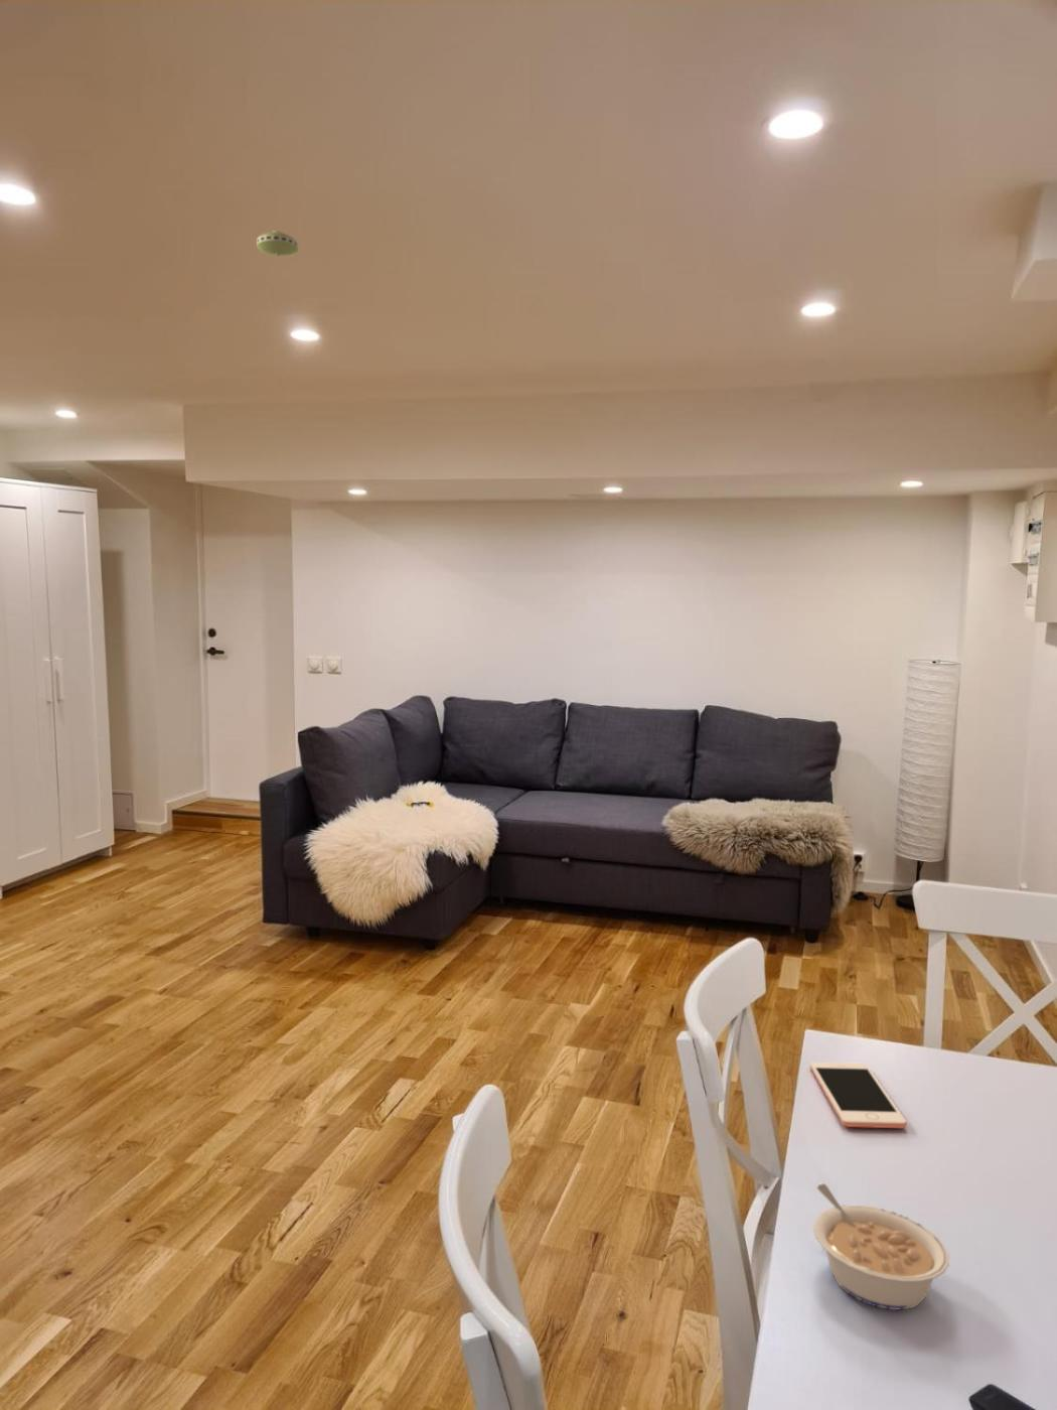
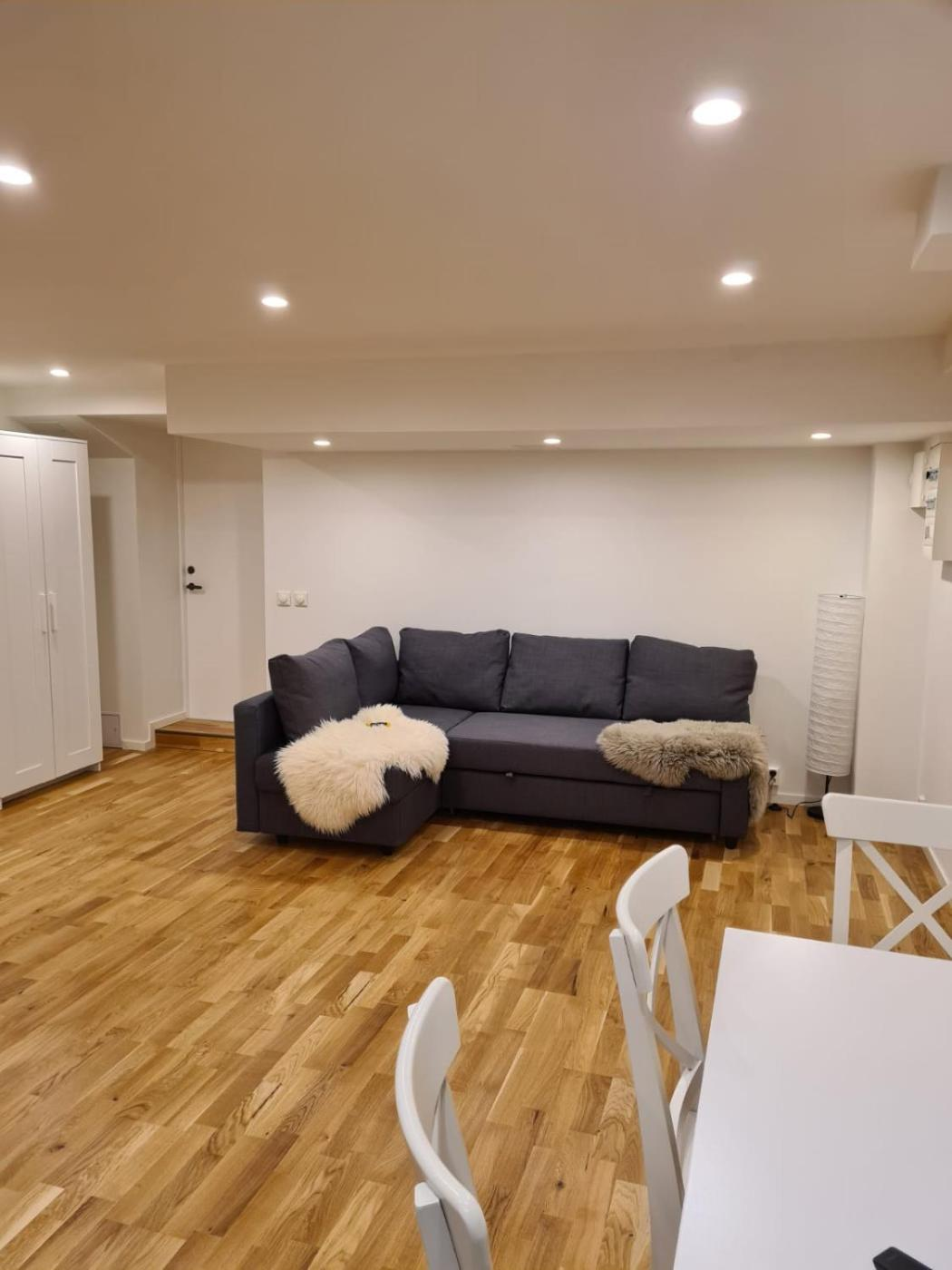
- smoke detector (276, 244)
- cell phone (855, 1092)
- legume (873, 1255)
